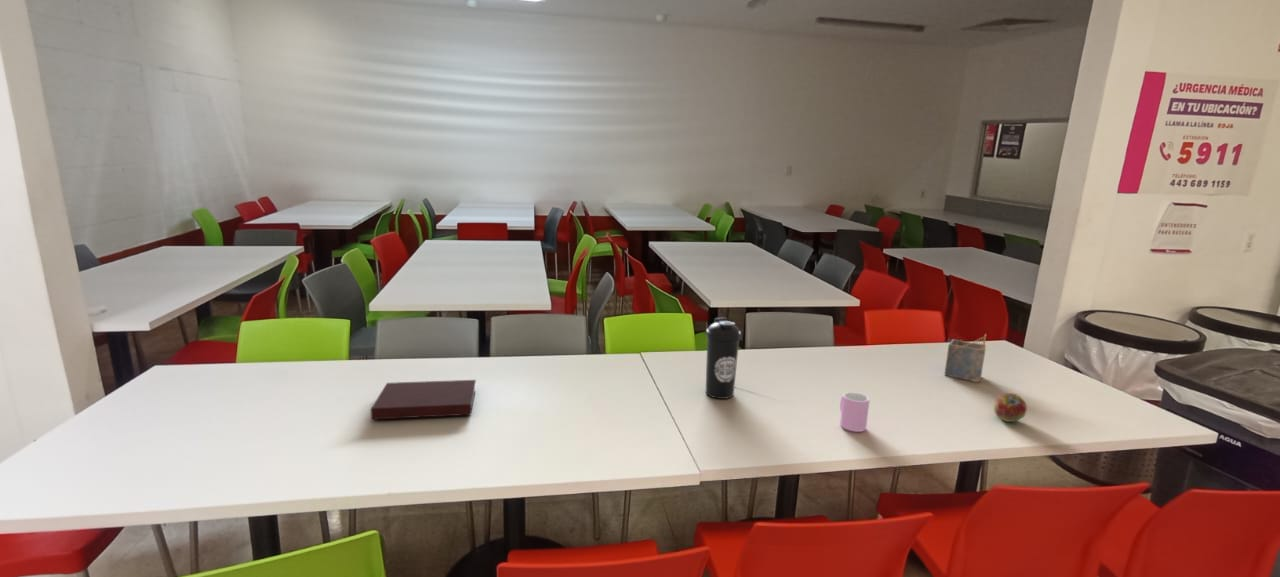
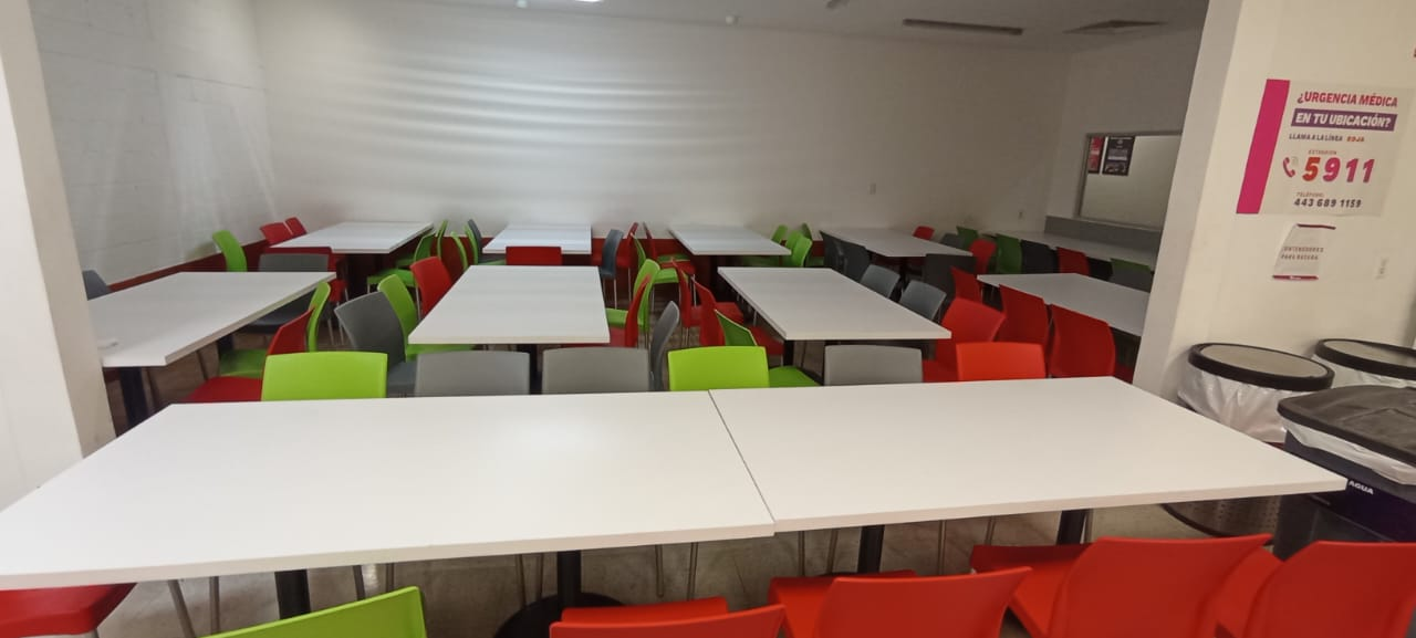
- cup (851, 409)
- notebook (427, 398)
- fruit (1009, 408)
- napkin holder (966, 354)
- water bottle (721, 357)
